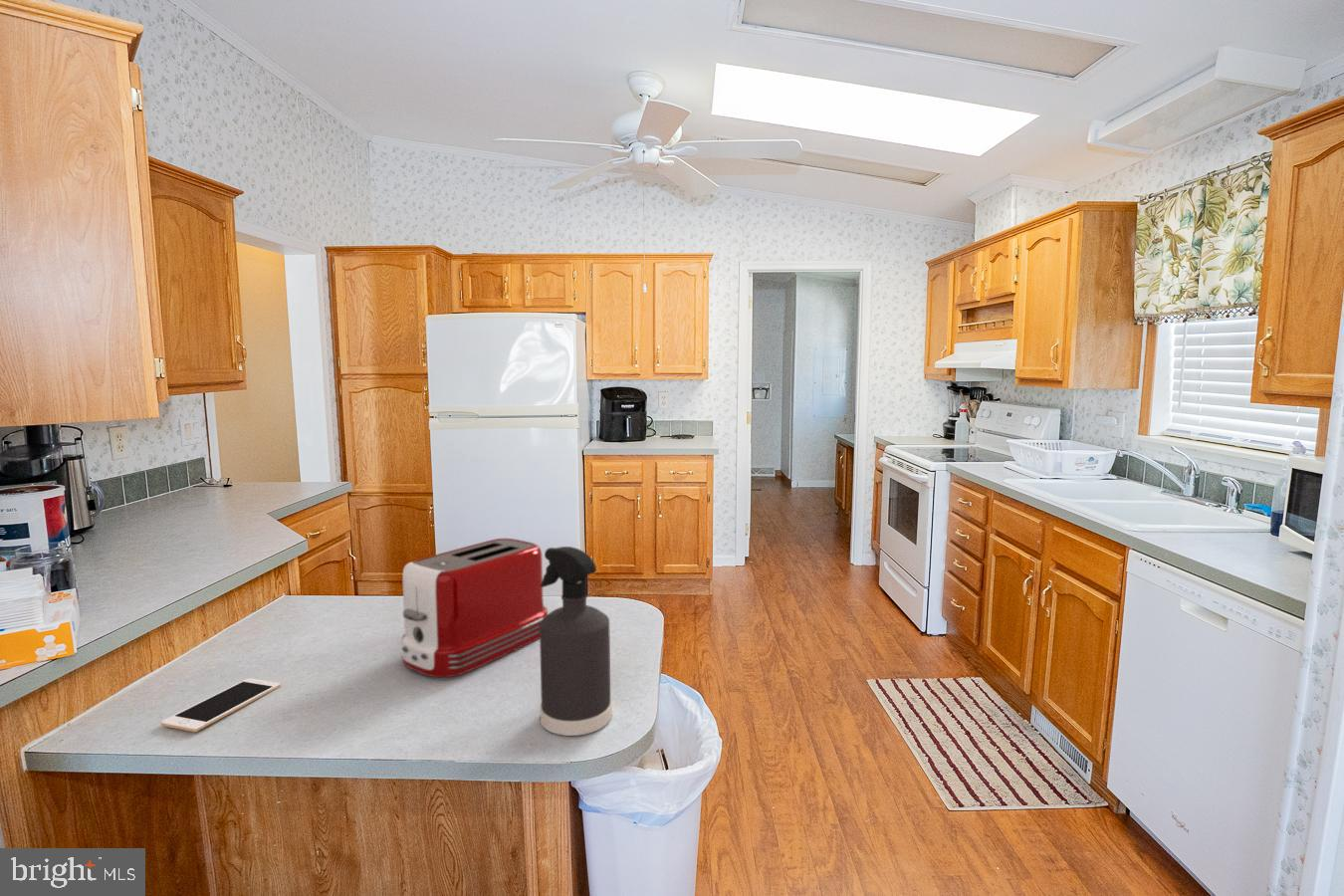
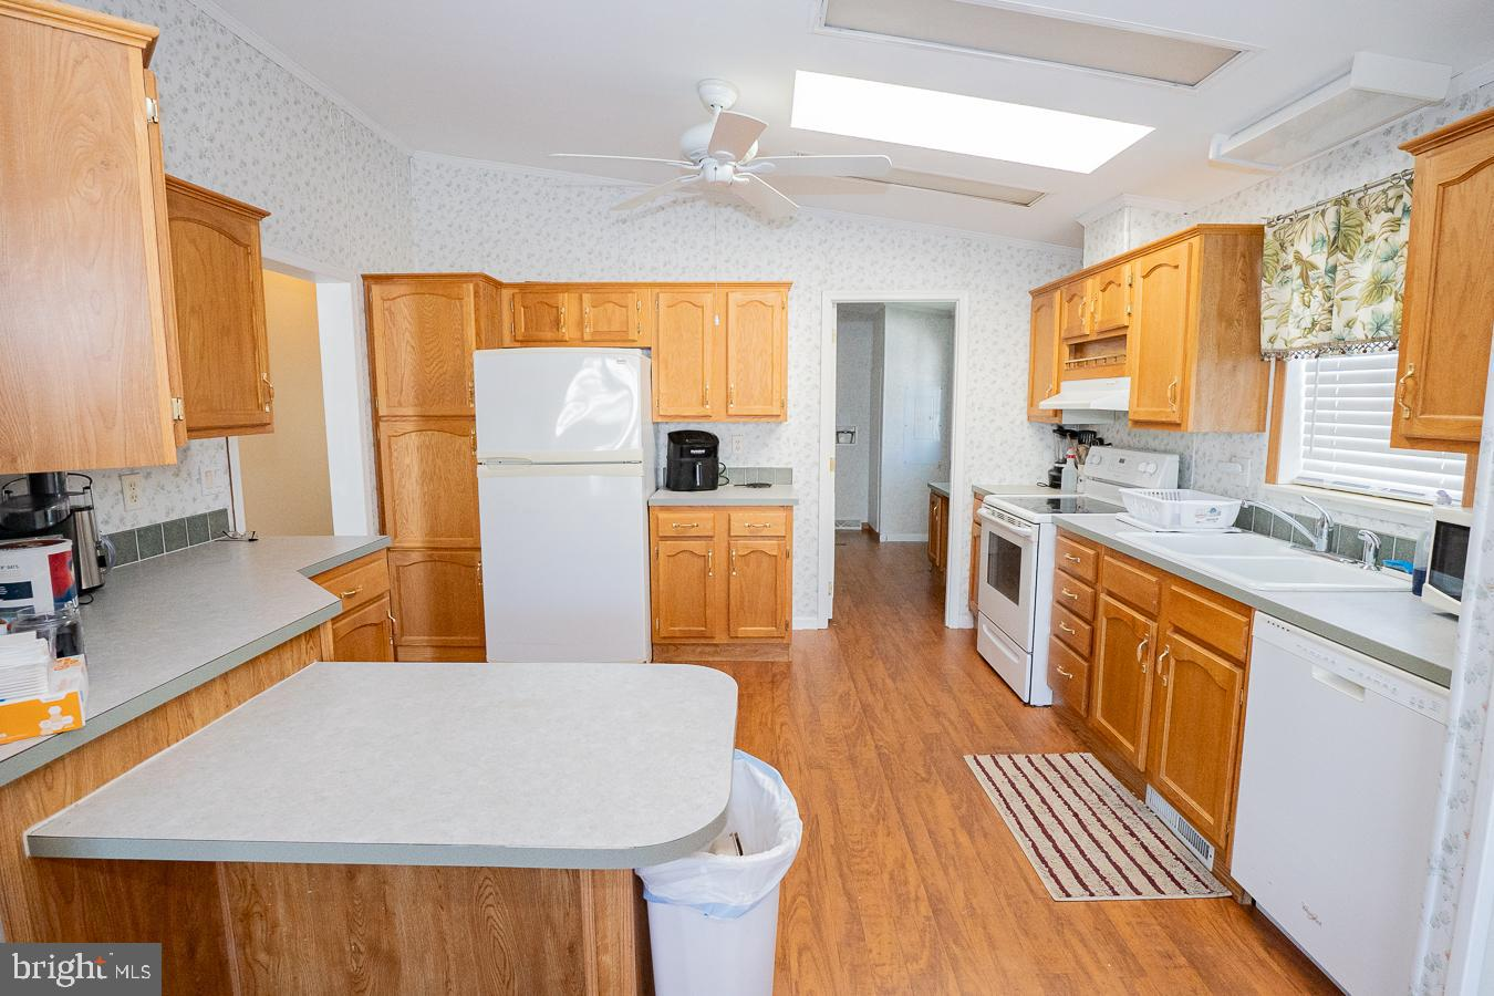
- spray bottle (570, 632)
- toaster (477, 598)
- cell phone (224, 703)
